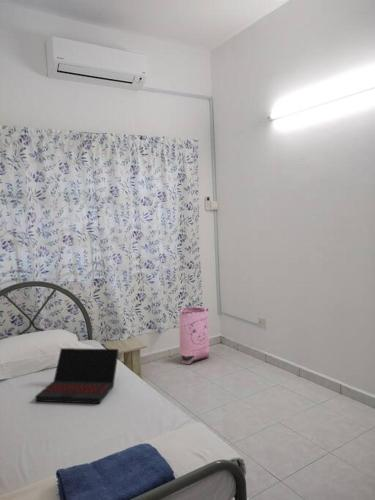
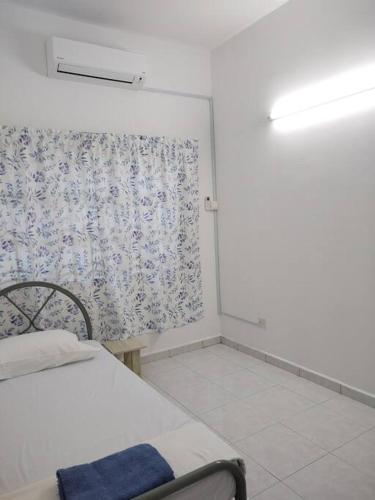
- bag (194, 333)
- laptop (79, 373)
